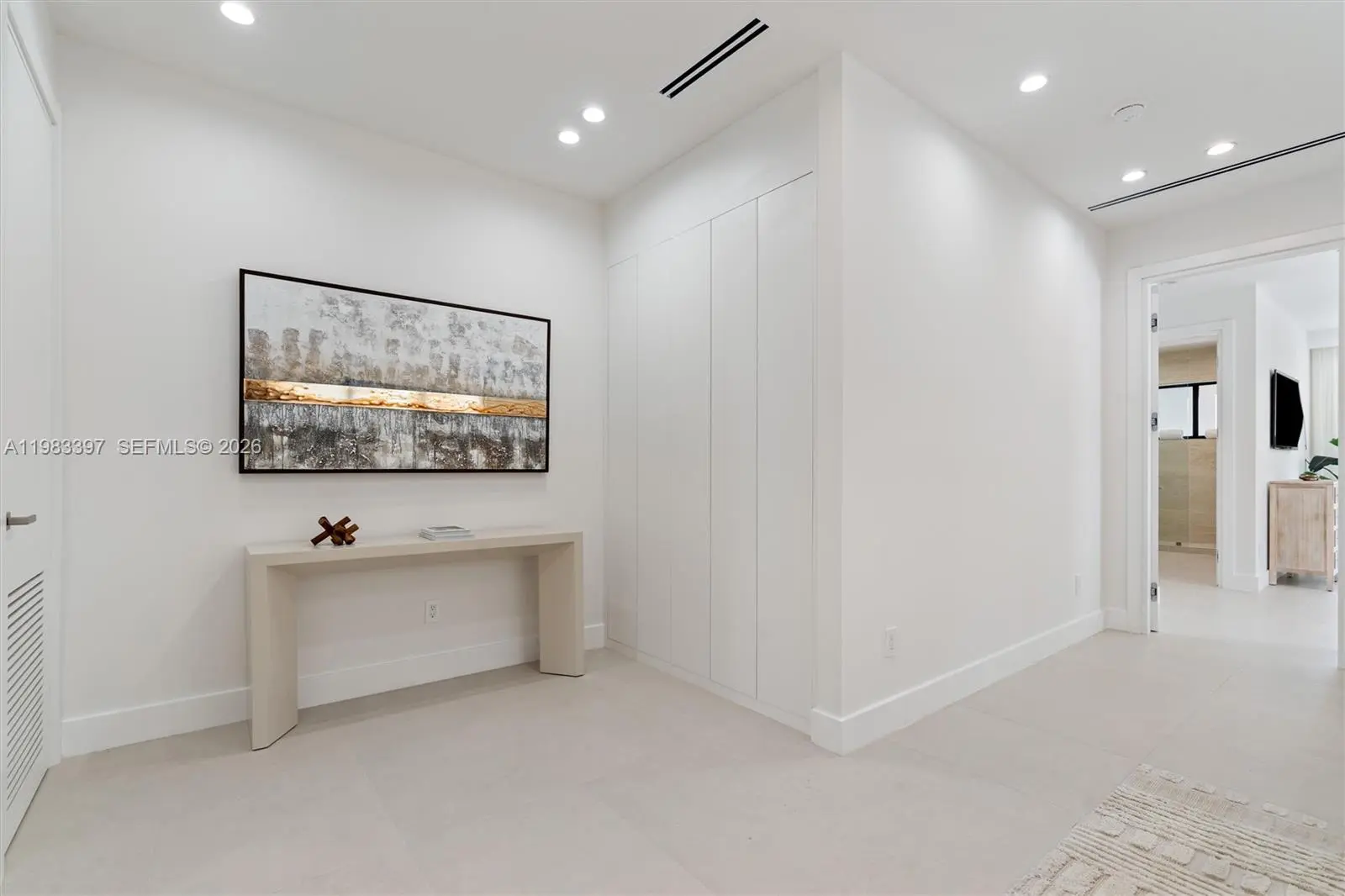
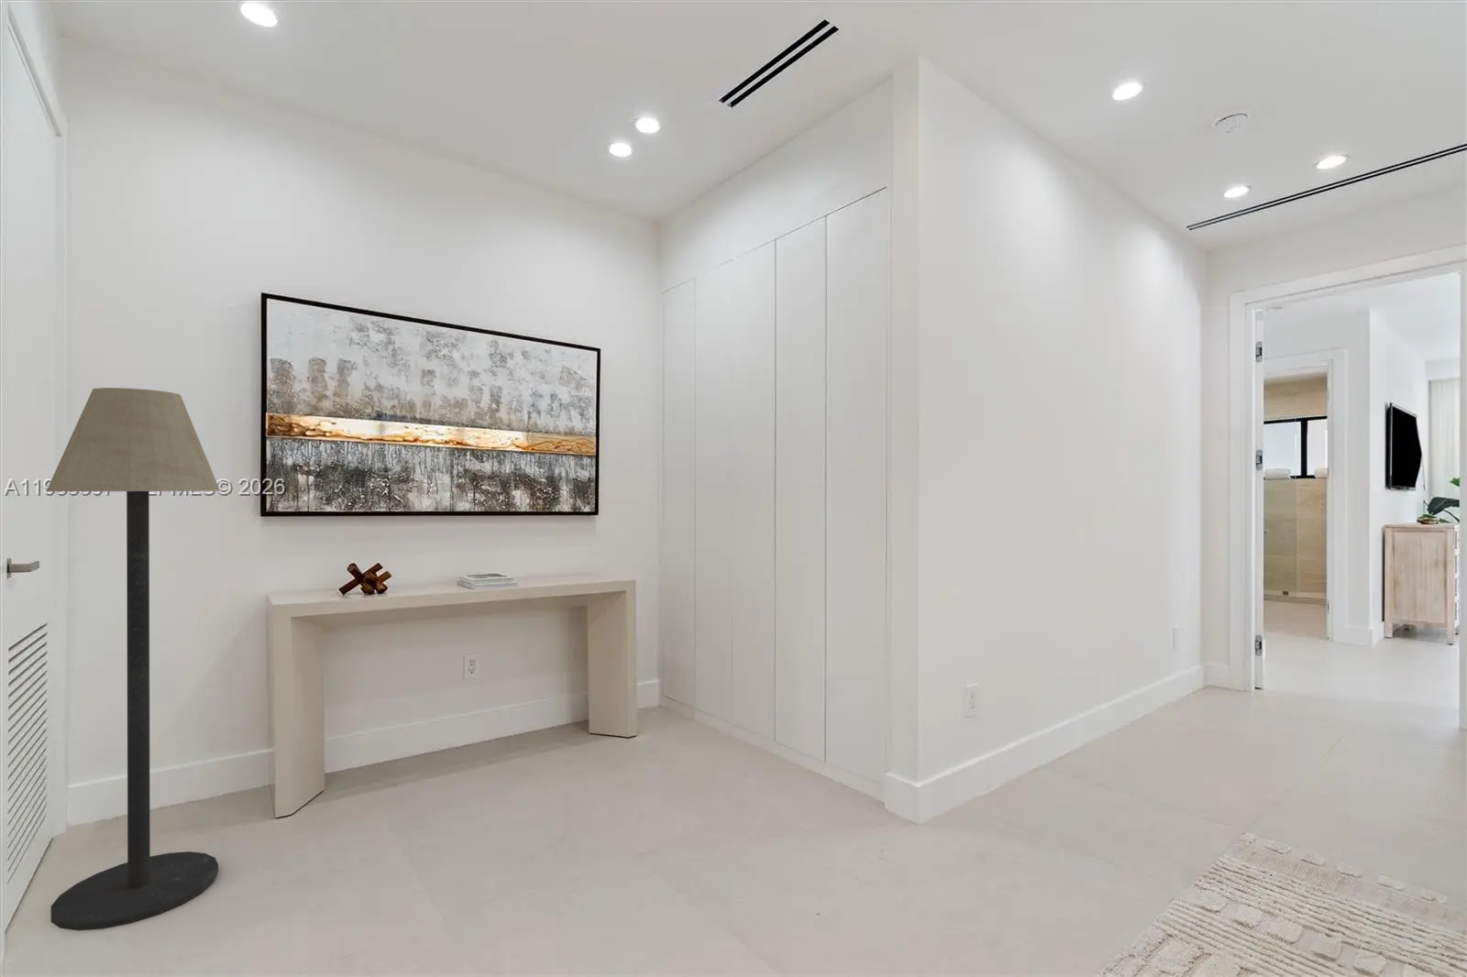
+ floor lamp (137, 641)
